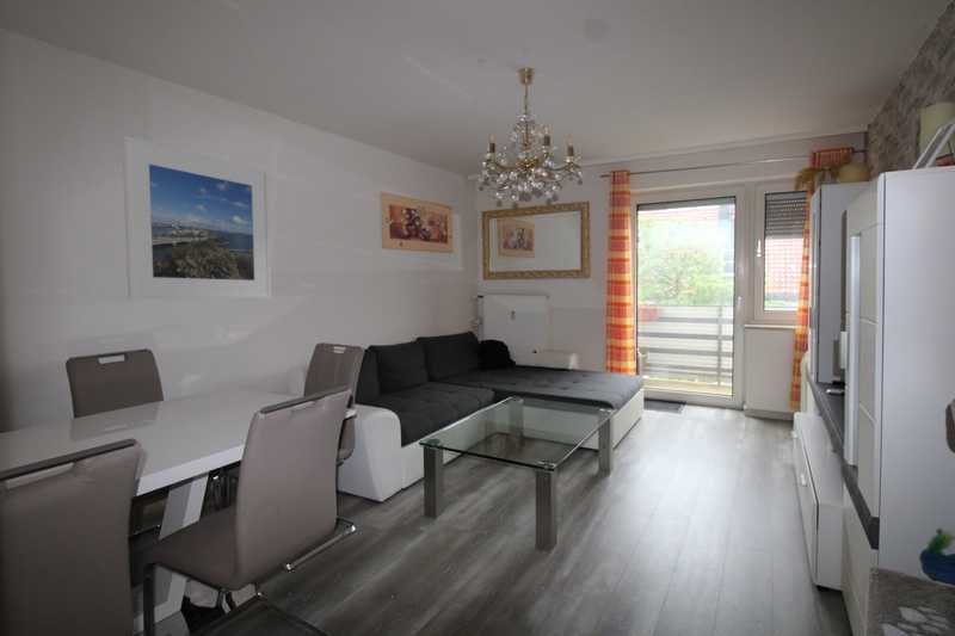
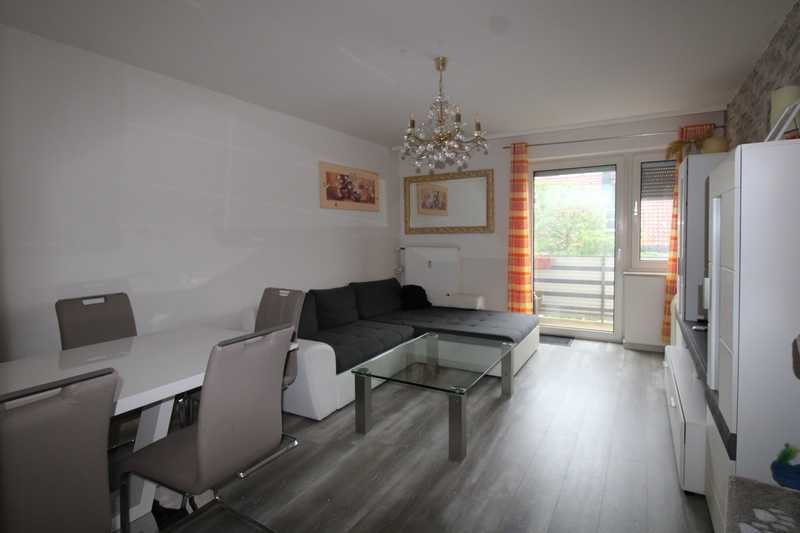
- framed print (205, 227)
